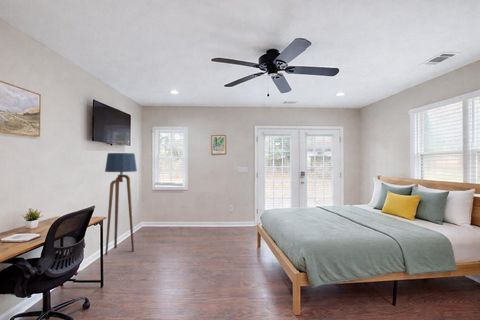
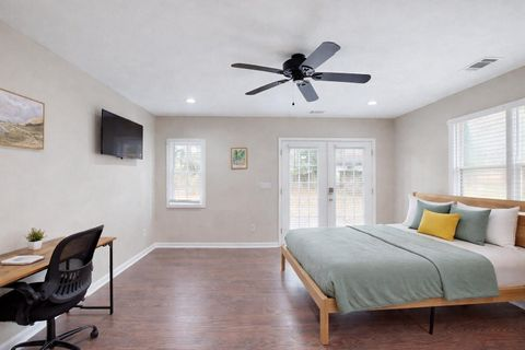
- floor lamp (118, 200)
